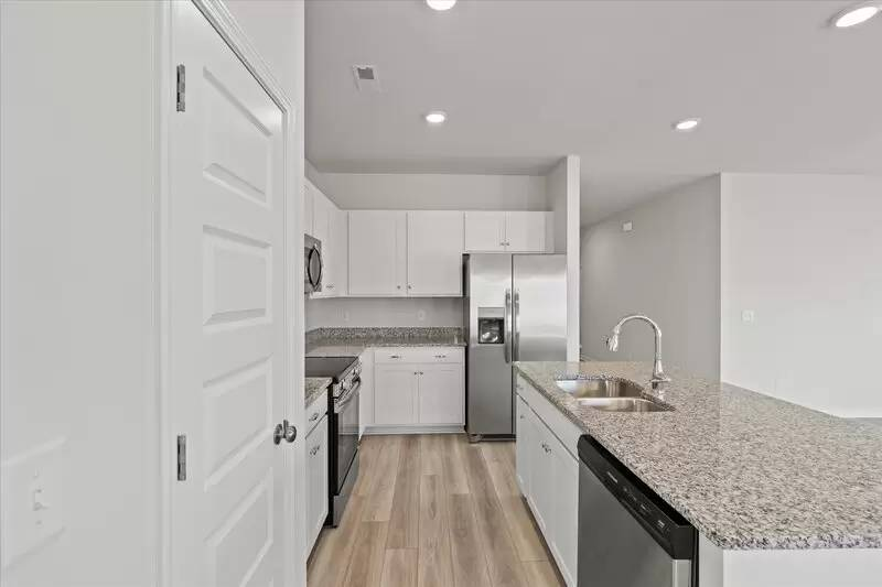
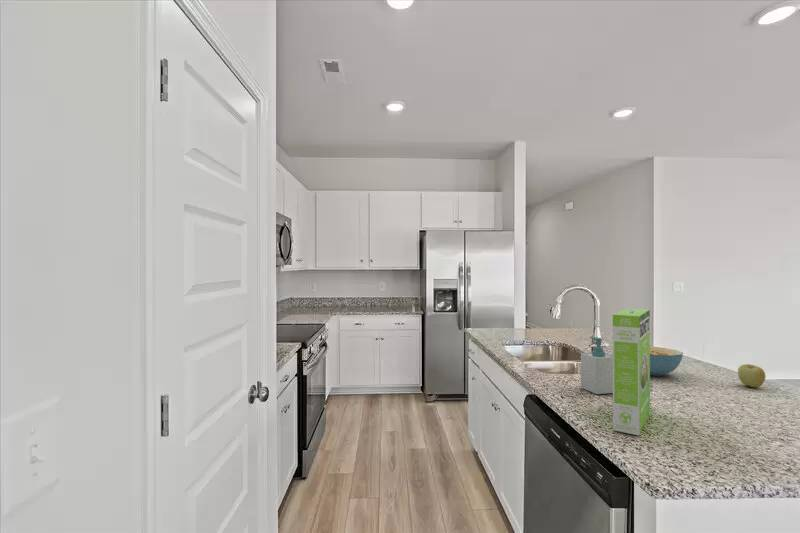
+ cereal bowl (654, 362)
+ cake mix box (632, 366)
+ apple (751, 376)
+ soap bottle (598, 363)
